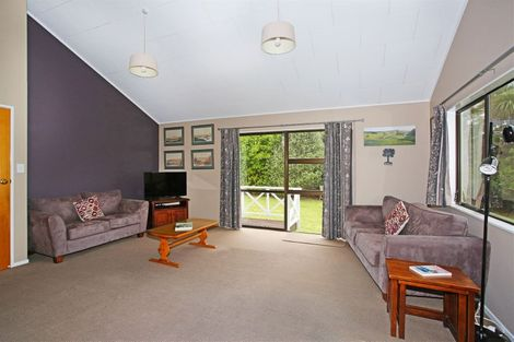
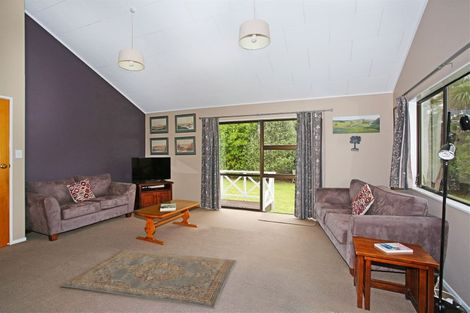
+ rug (158, 271)
